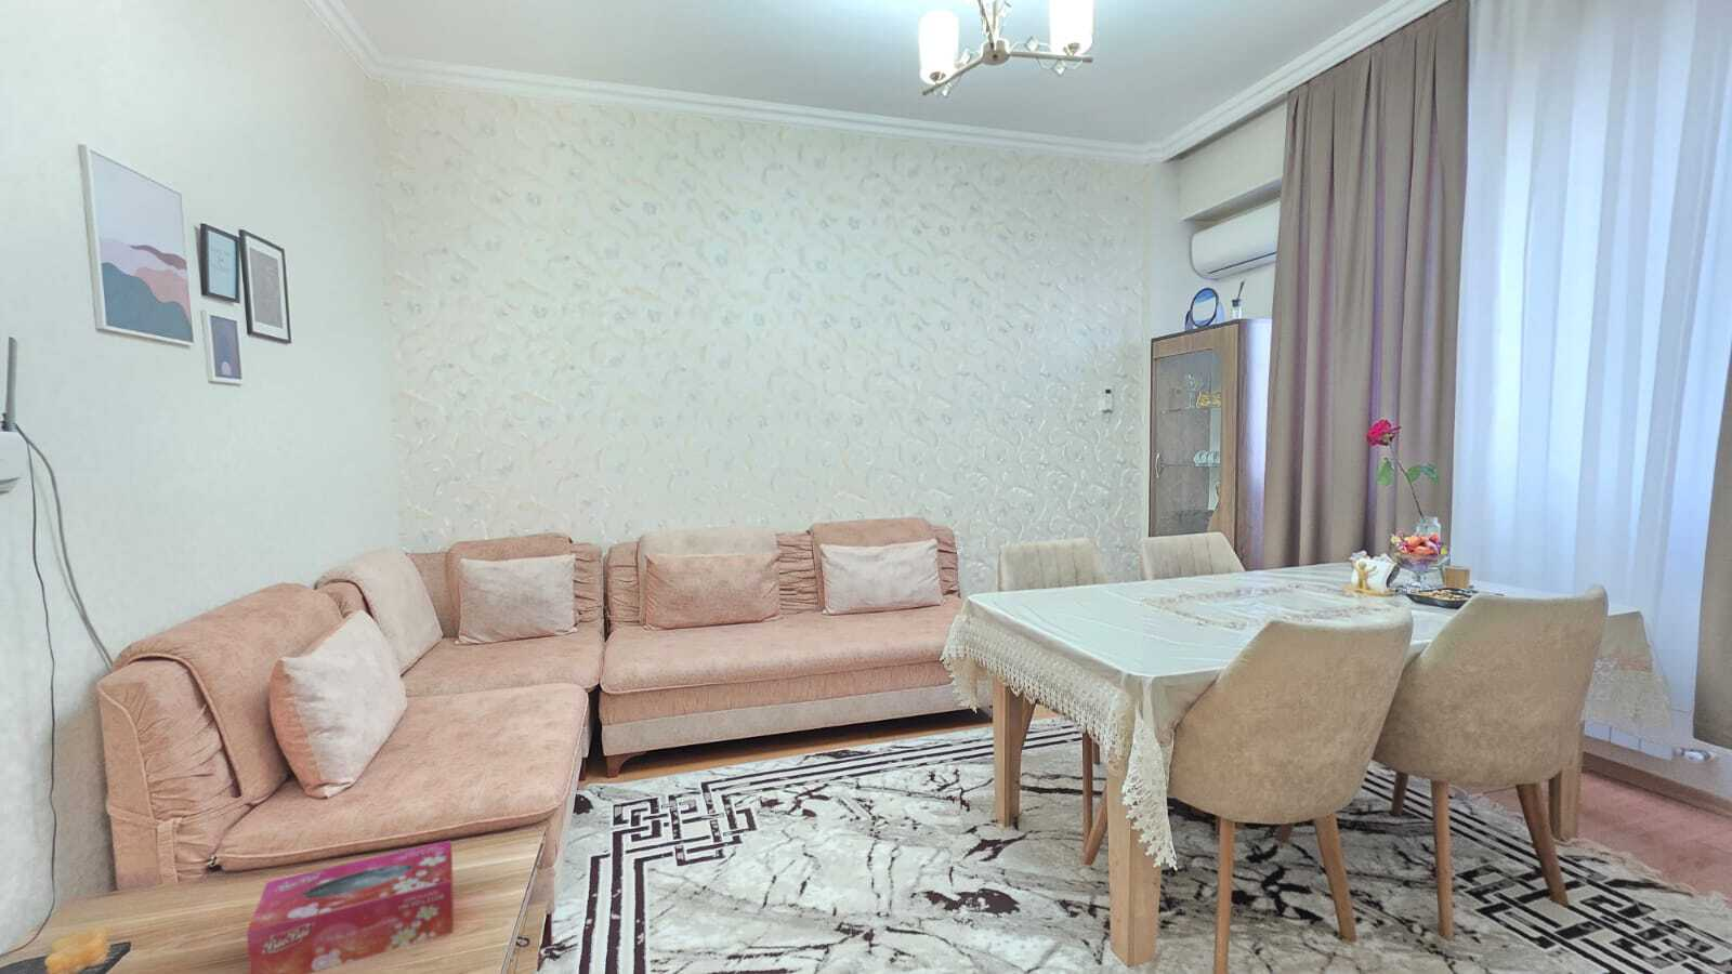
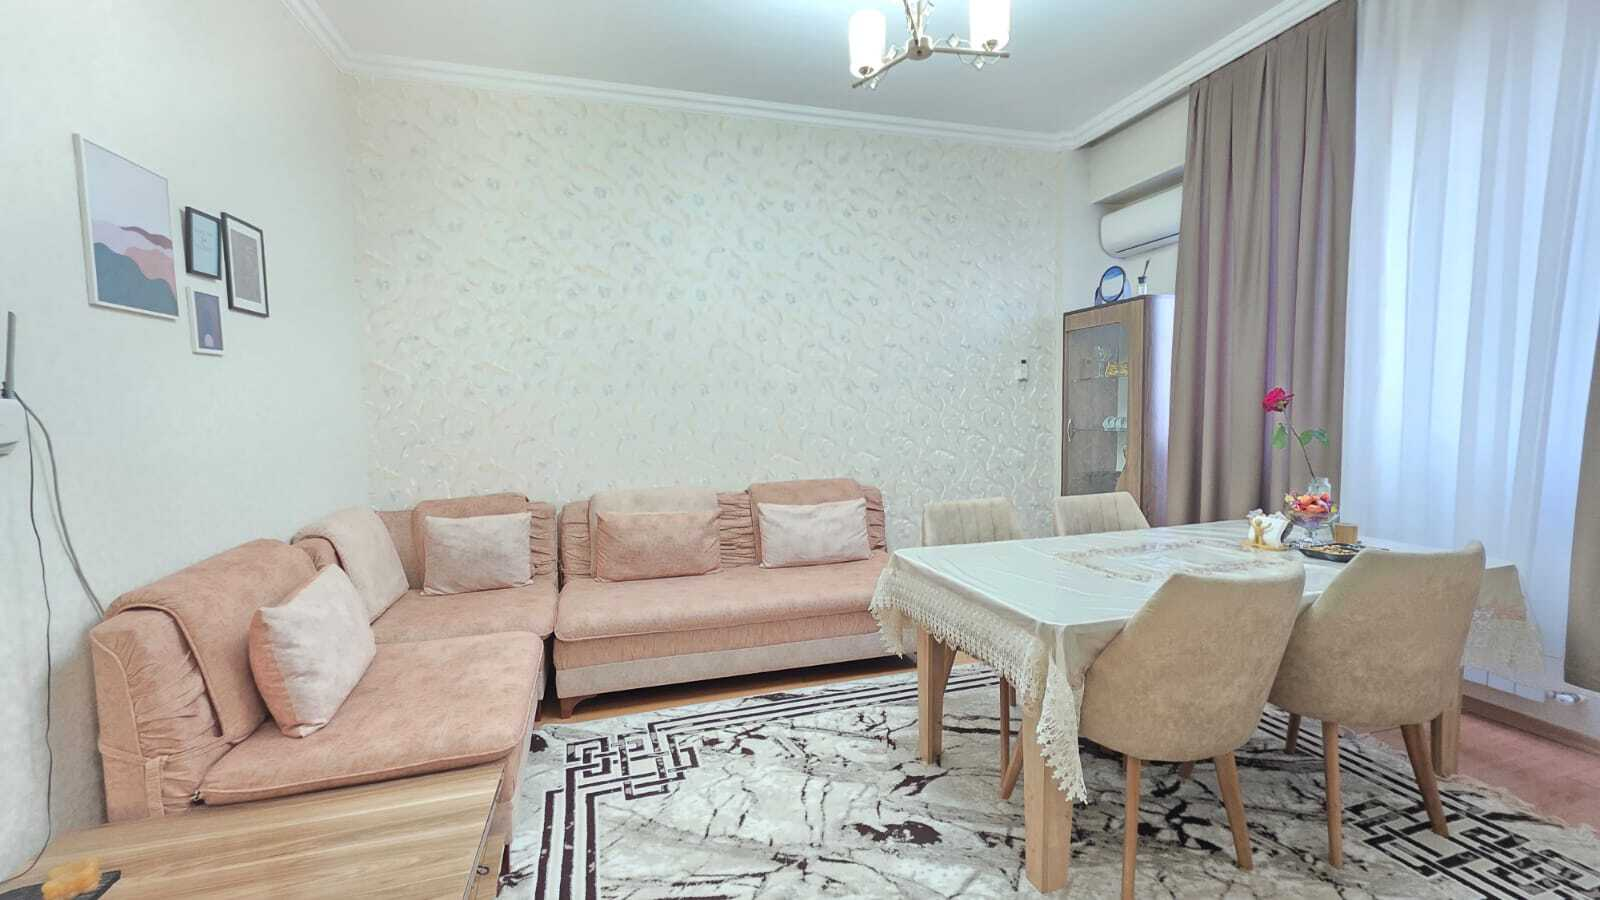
- tissue box (360, 907)
